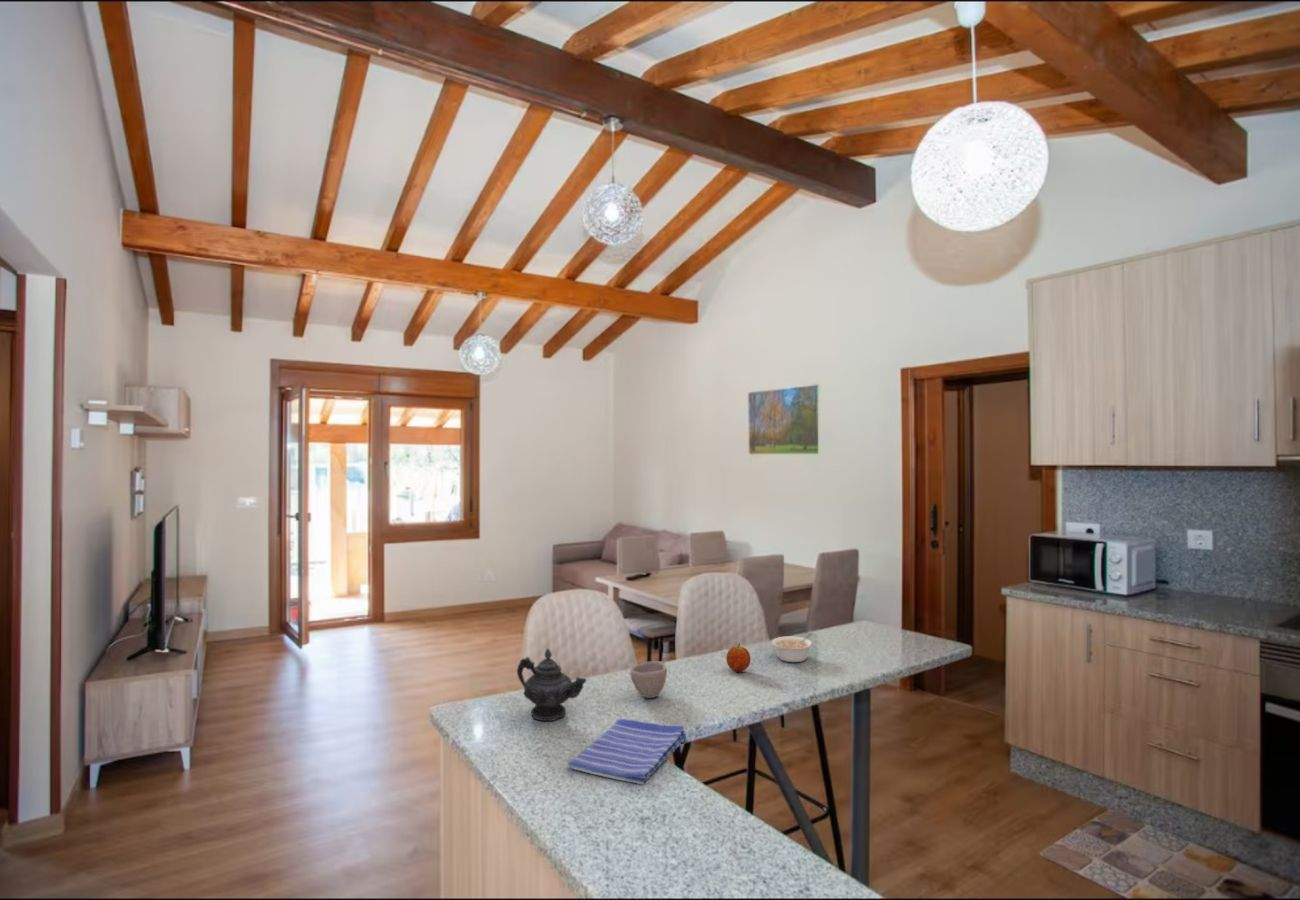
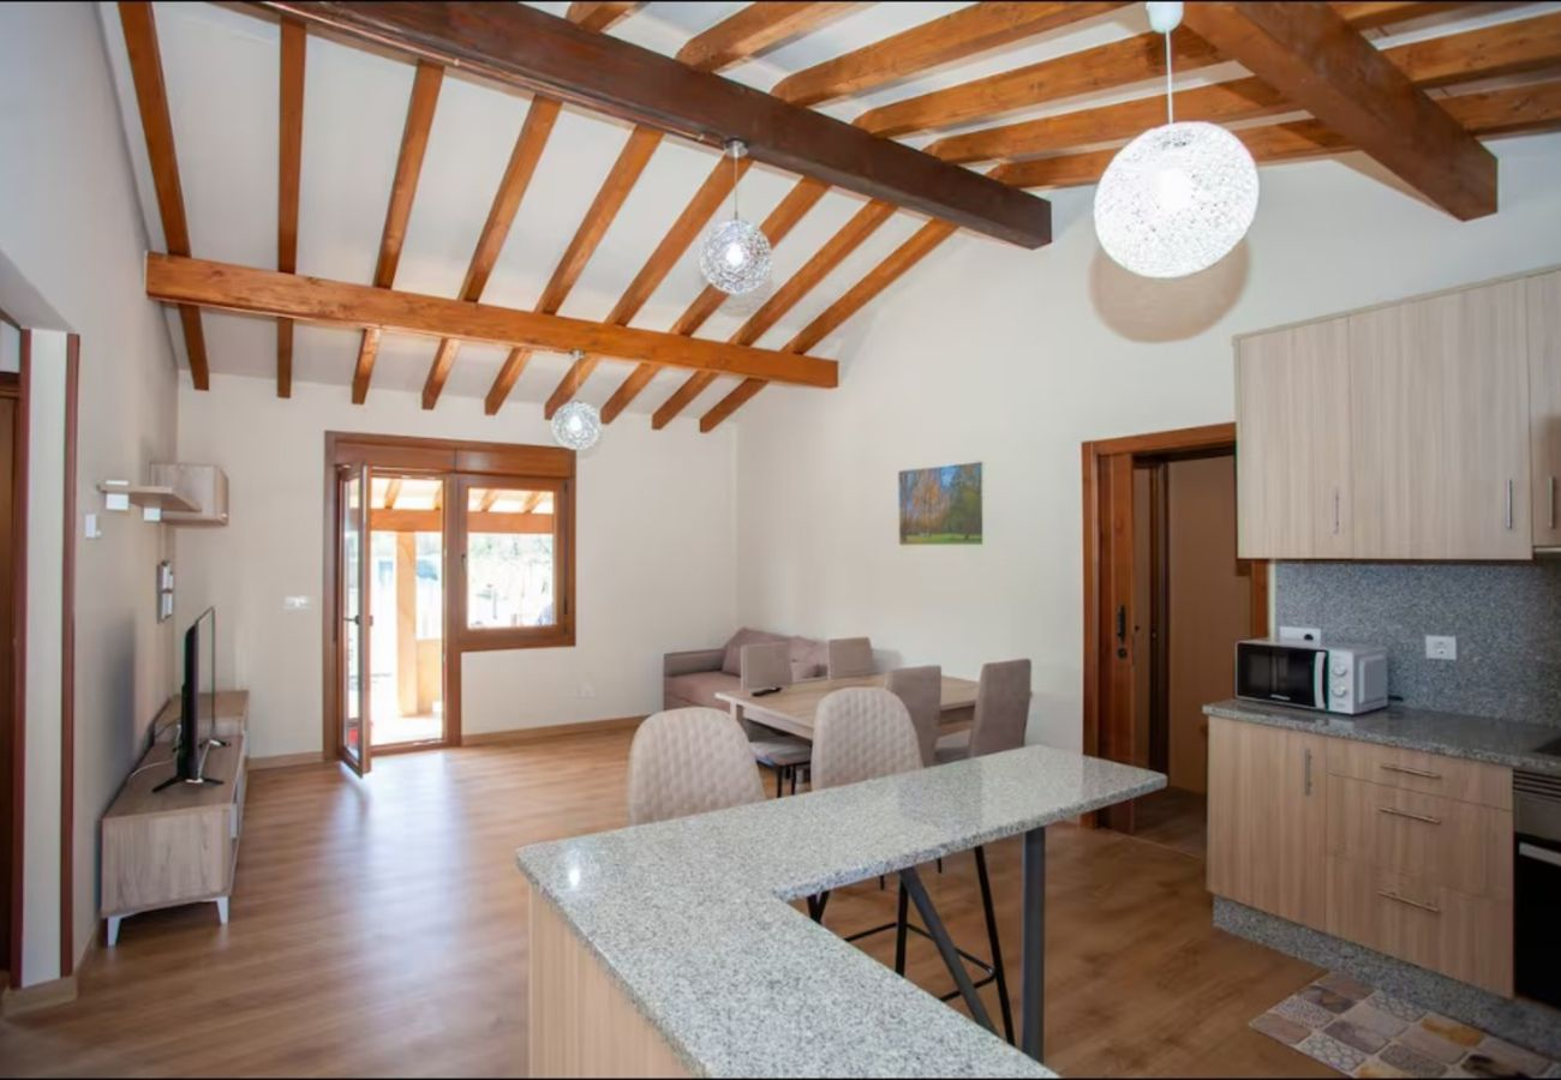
- cup (651, 679)
- legume (792, 647)
- teapot (551, 681)
- dish towel (630, 746)
- fruit (738, 657)
